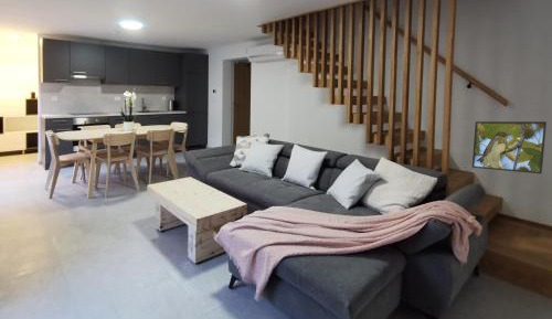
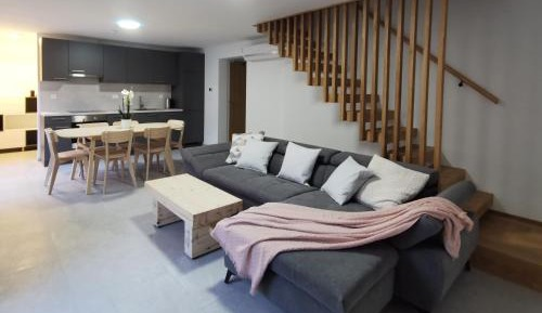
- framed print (507, 146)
